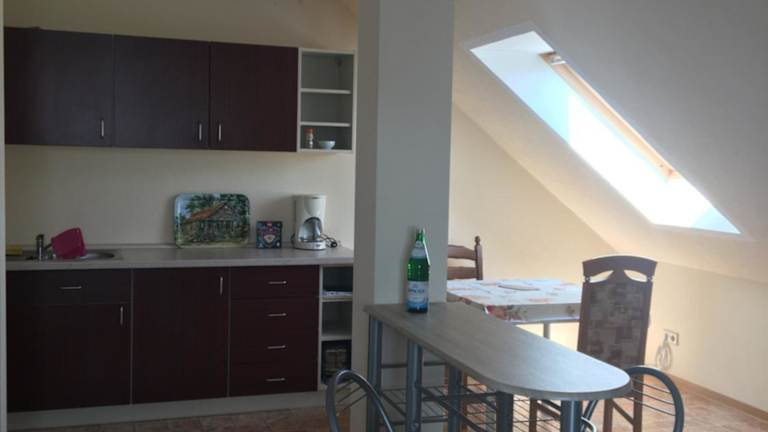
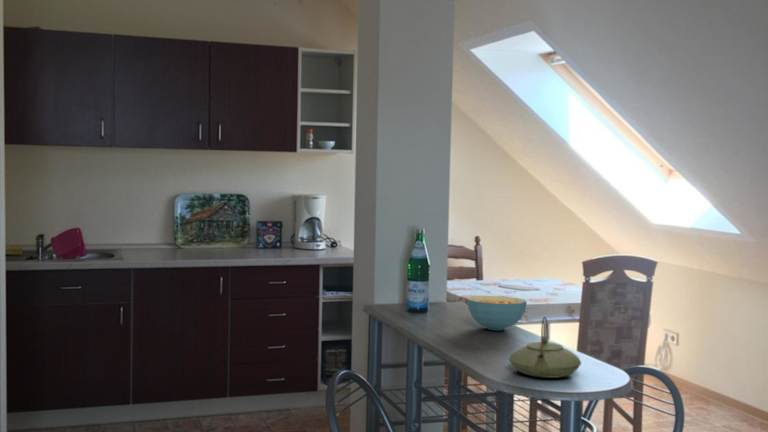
+ teapot (544, 345)
+ cereal bowl (496, 314)
